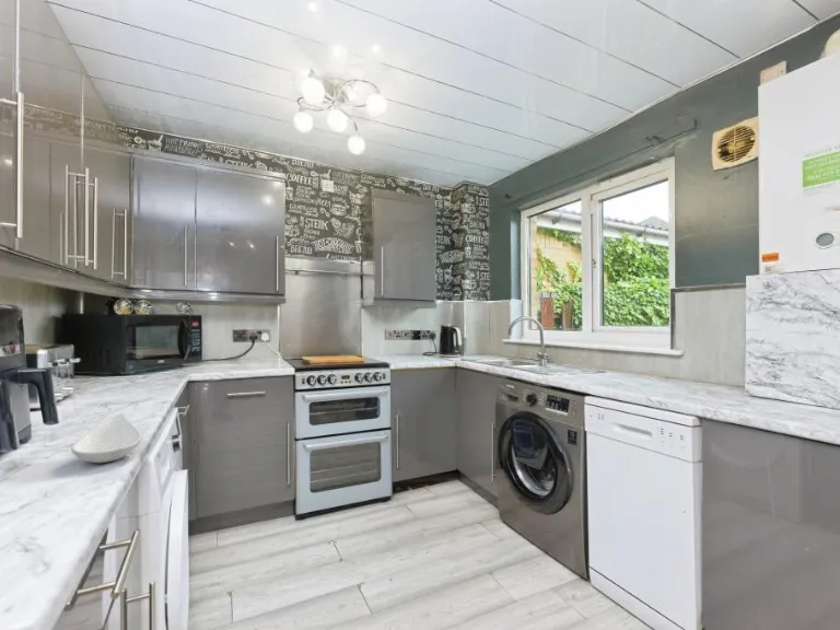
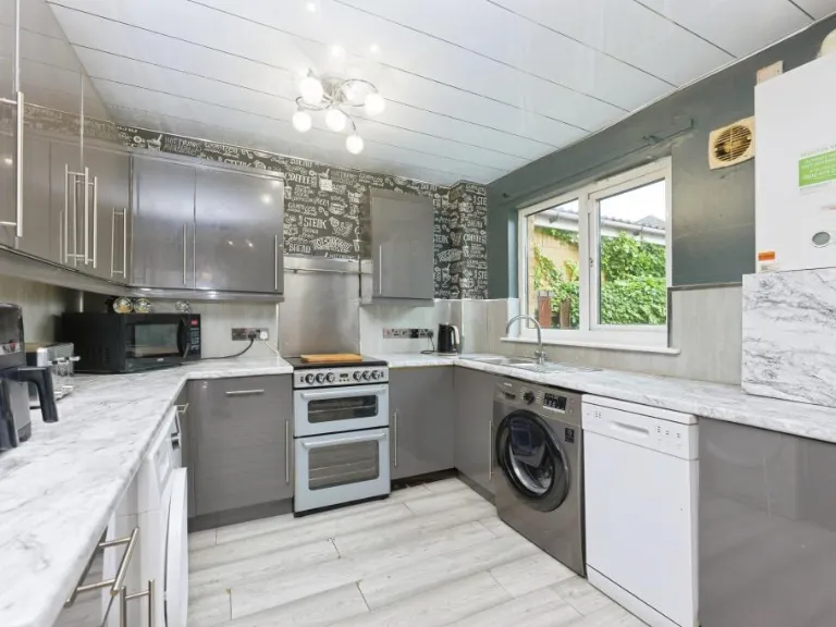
- spoon rest (110, 434)
